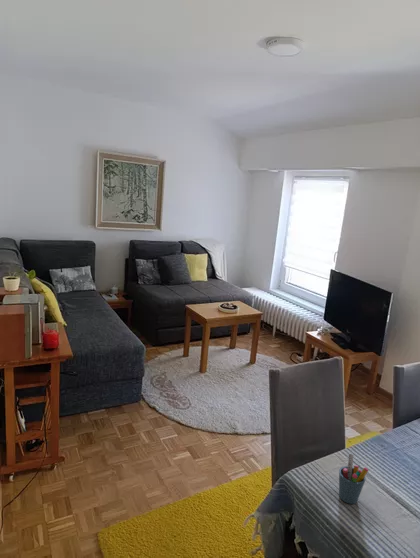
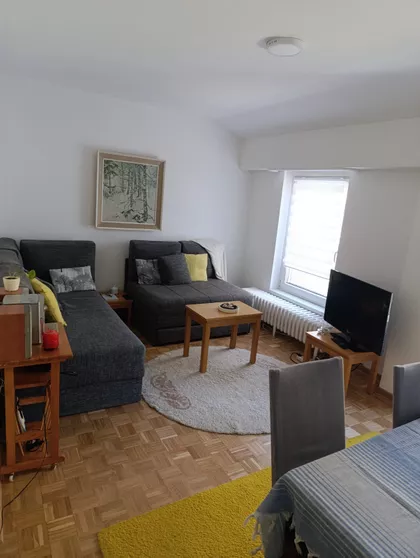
- pen holder (351, 480)
